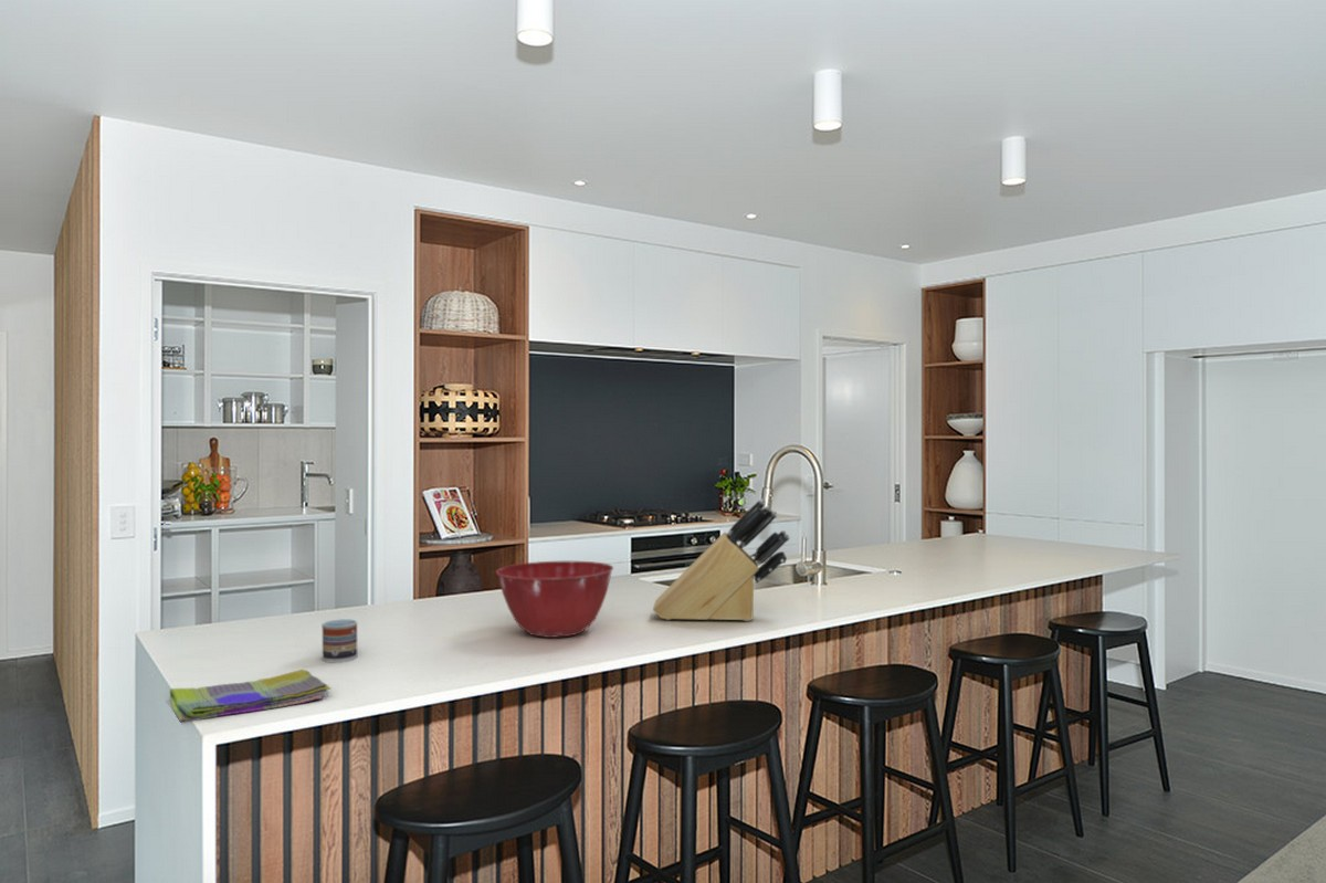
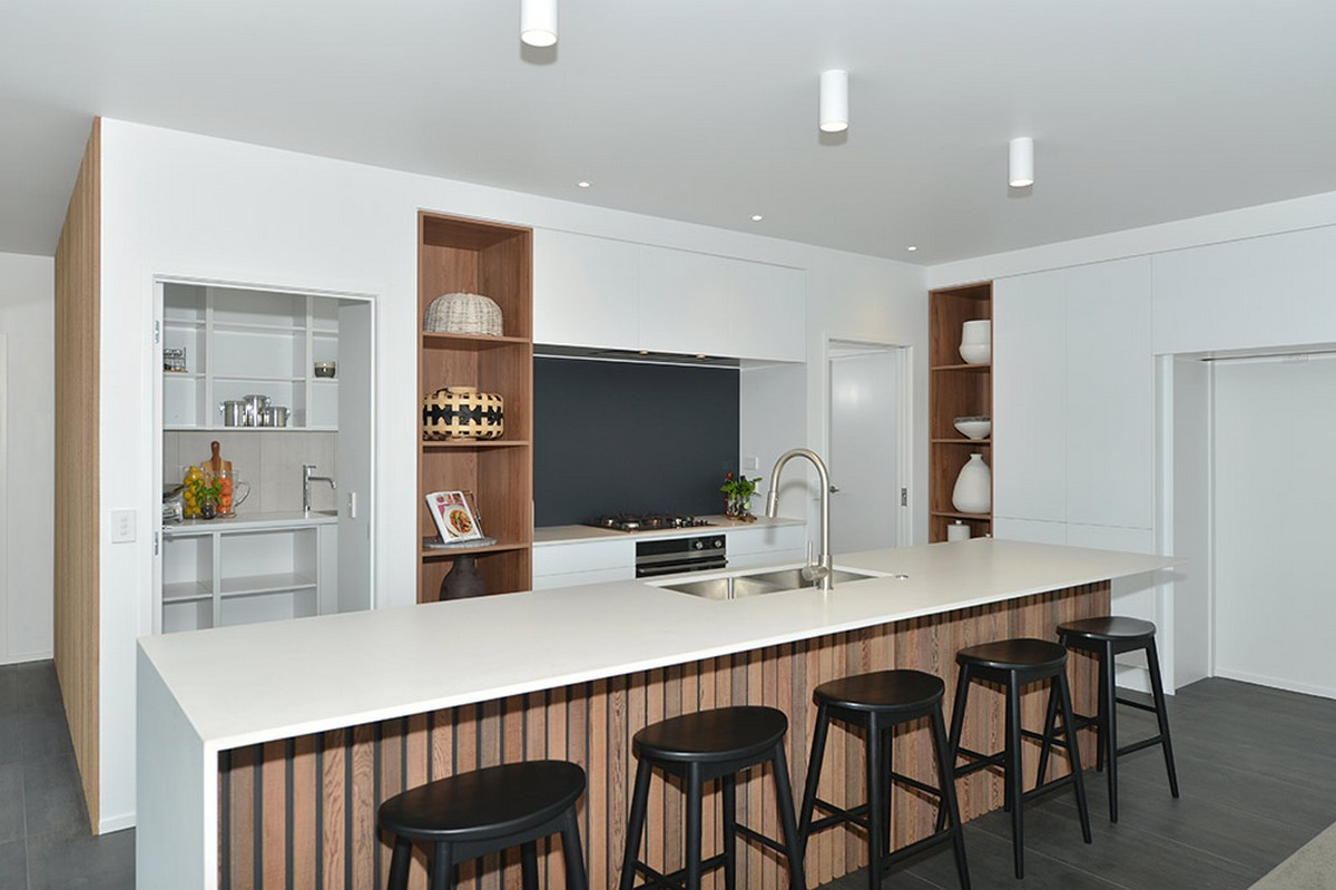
- cup (338, 639)
- knife block (720, 558)
- dish towel (250, 692)
- mixing bowl (555, 599)
